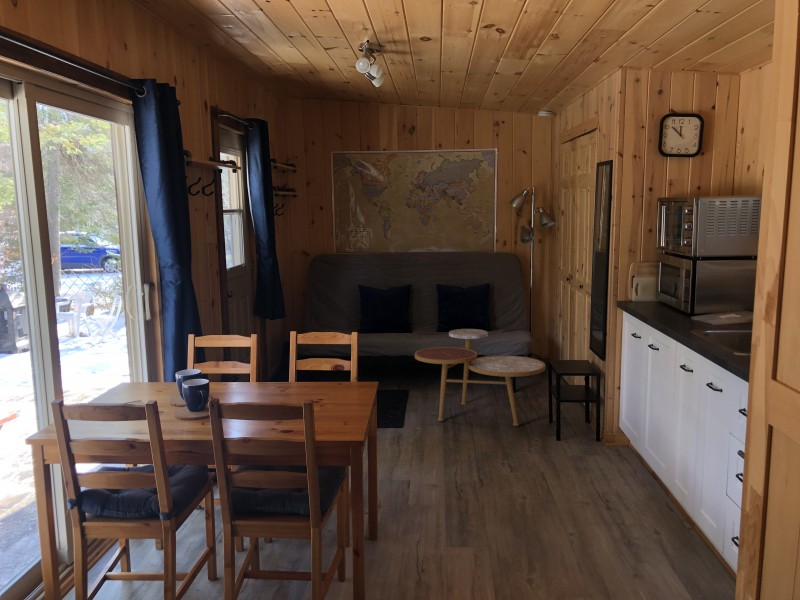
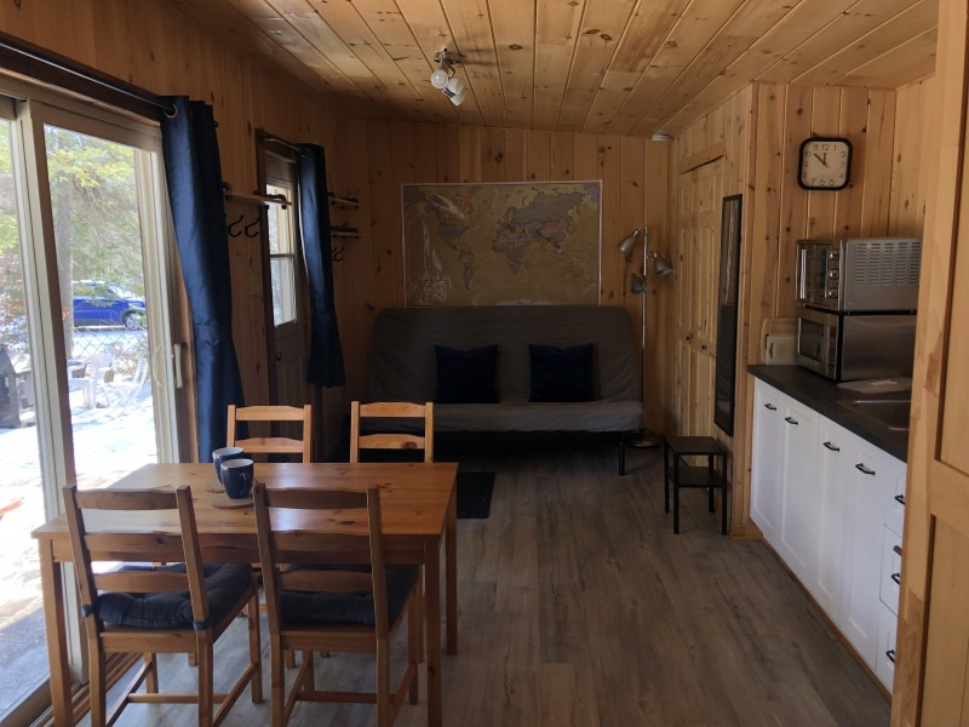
- side table (480, 381)
